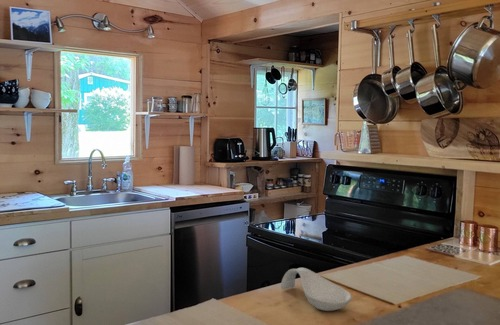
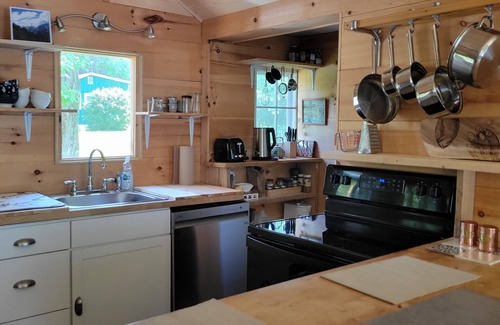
- spoon rest (312, 287)
